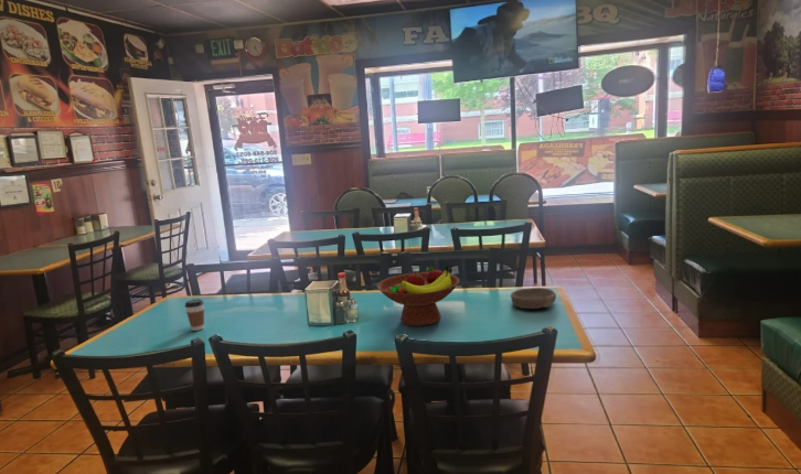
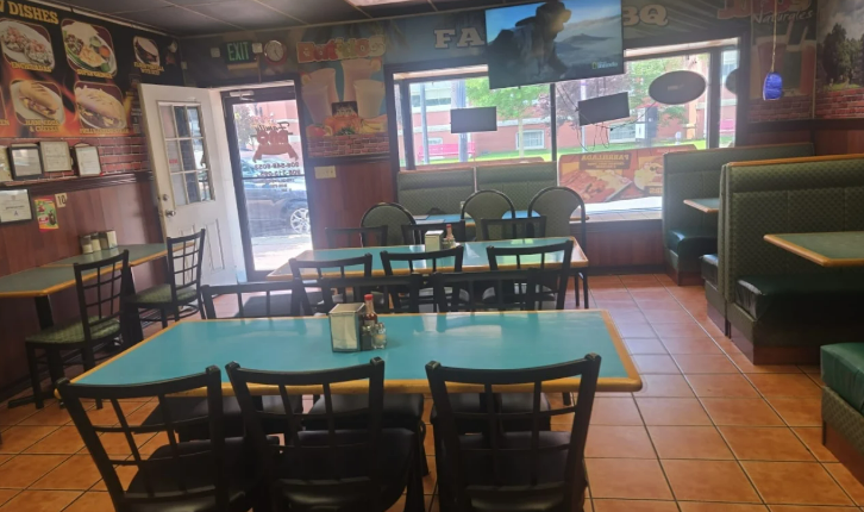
- coffee cup (195, 314)
- fruit bowl (418, 293)
- bowl (533, 298)
